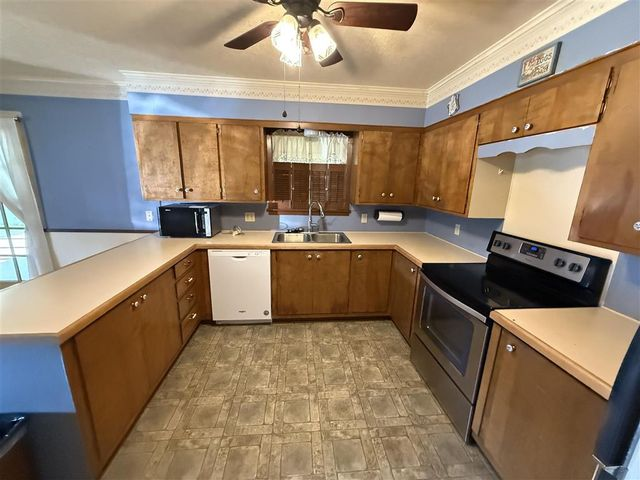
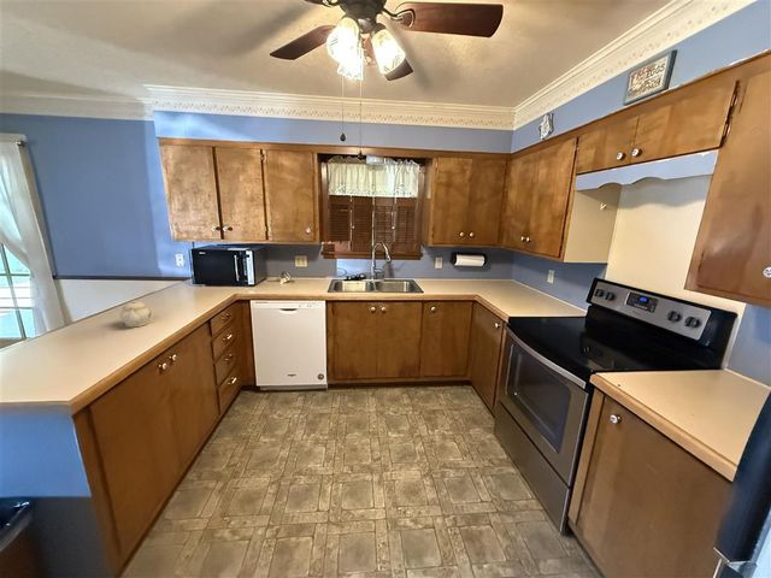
+ teapot (135, 312)
